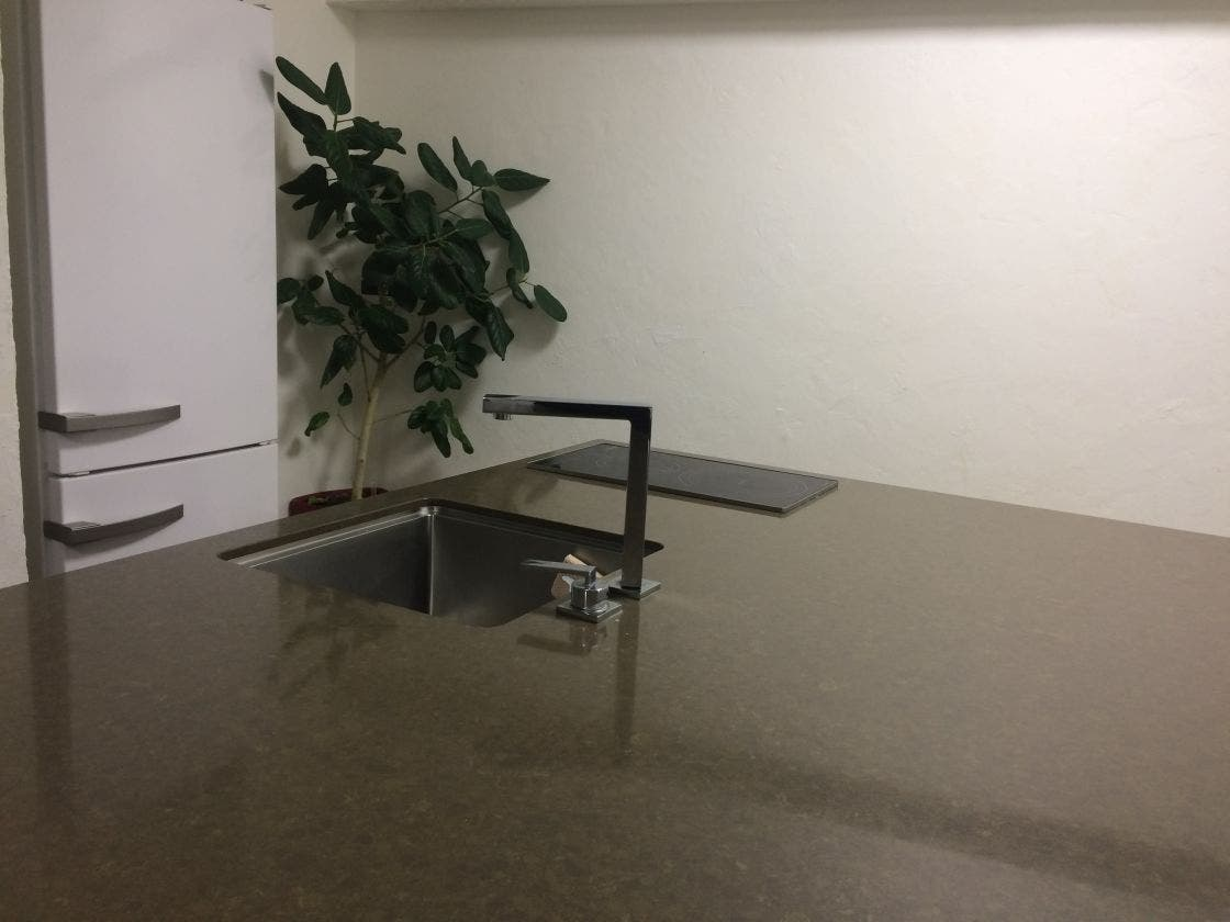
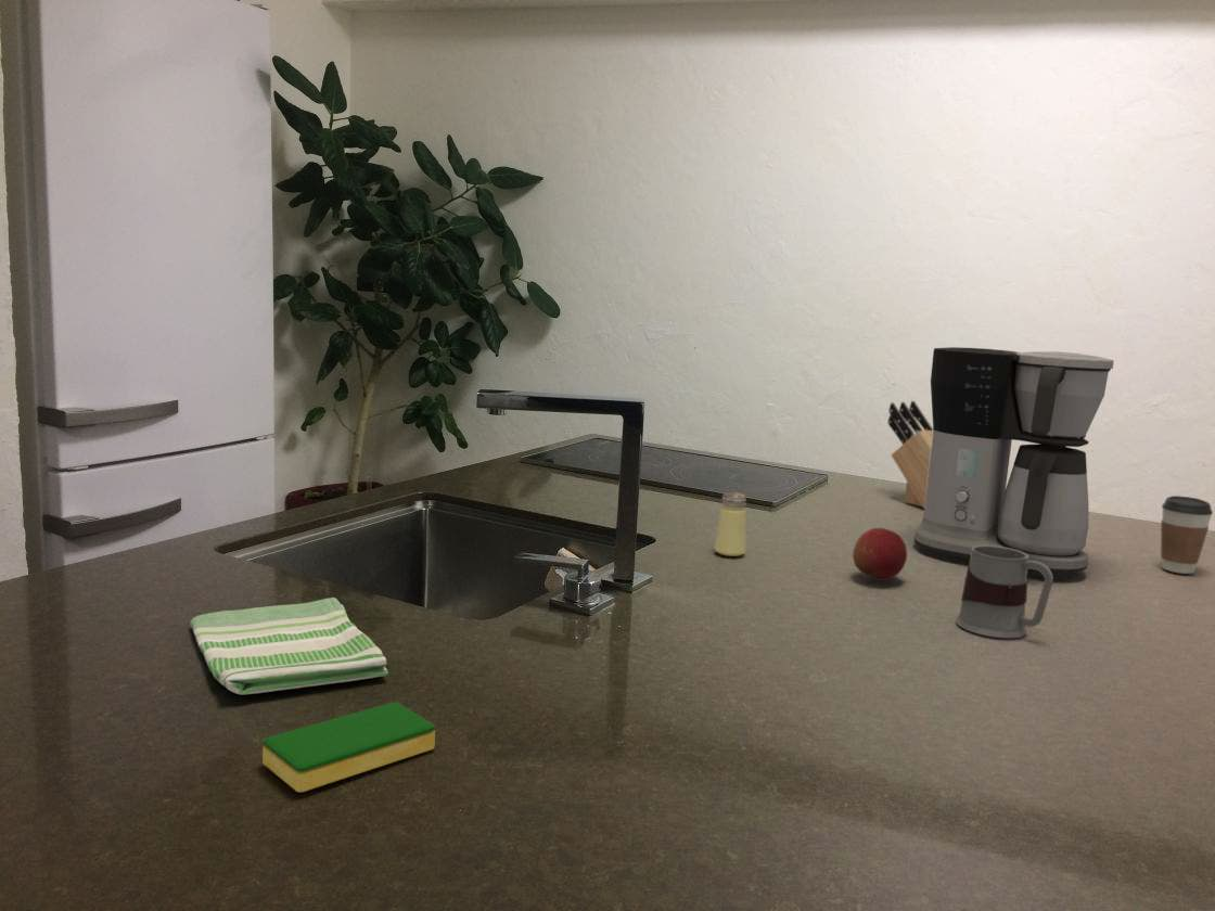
+ coffee maker (1006, 457)
+ apple (880, 554)
+ dish towel (286, 640)
+ saltshaker (731, 523)
+ coffee cup (1182, 535)
+ dish sponge (350, 743)
+ mug (1005, 592)
+ knife block (930, 457)
